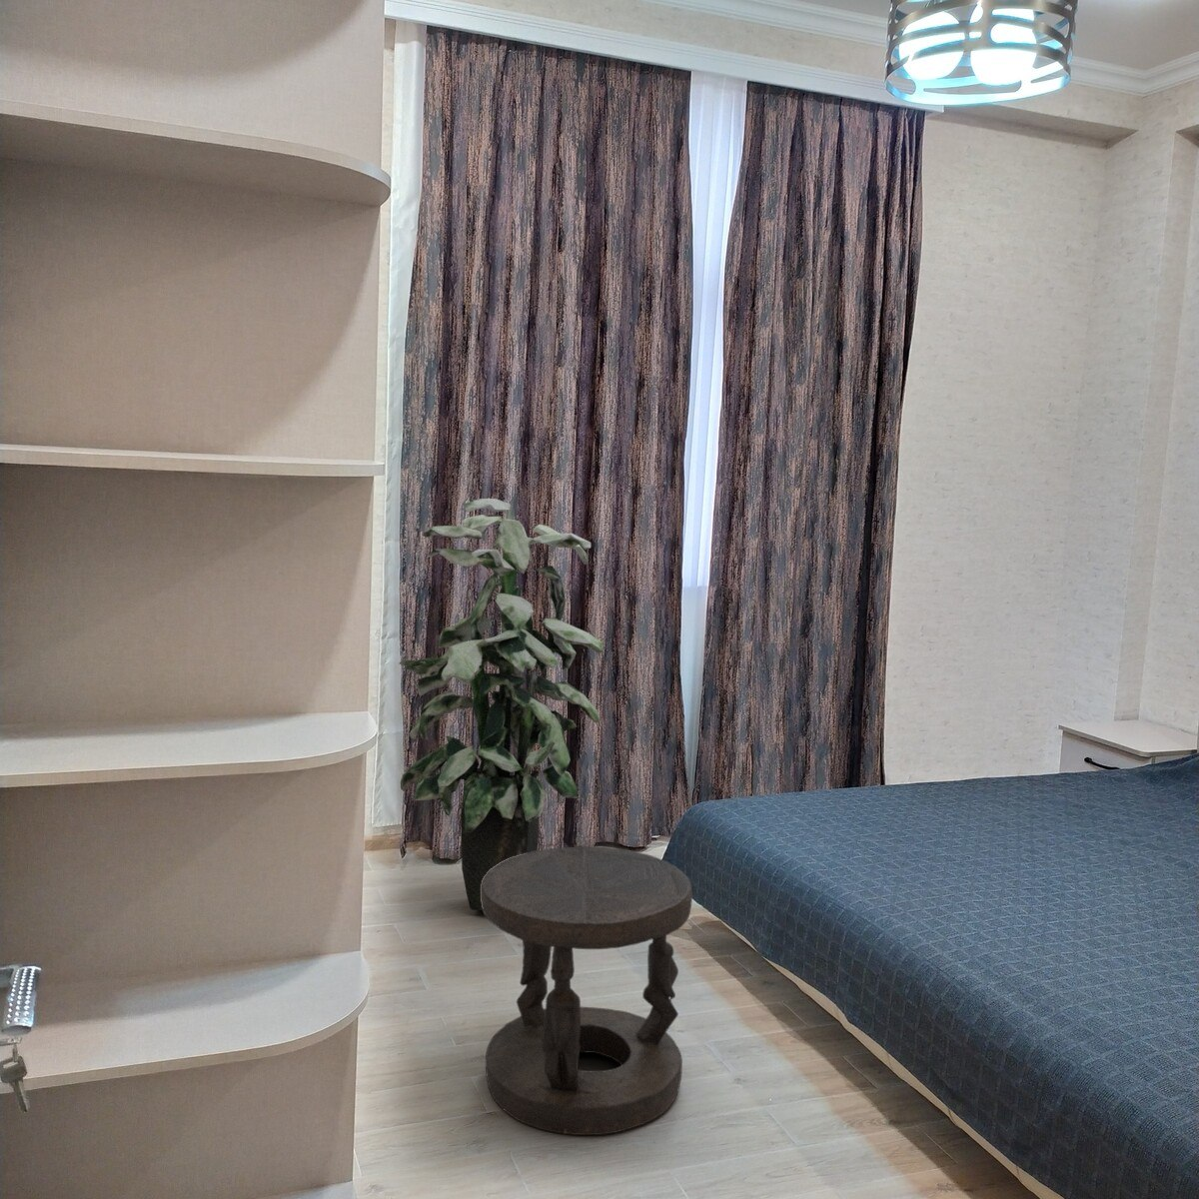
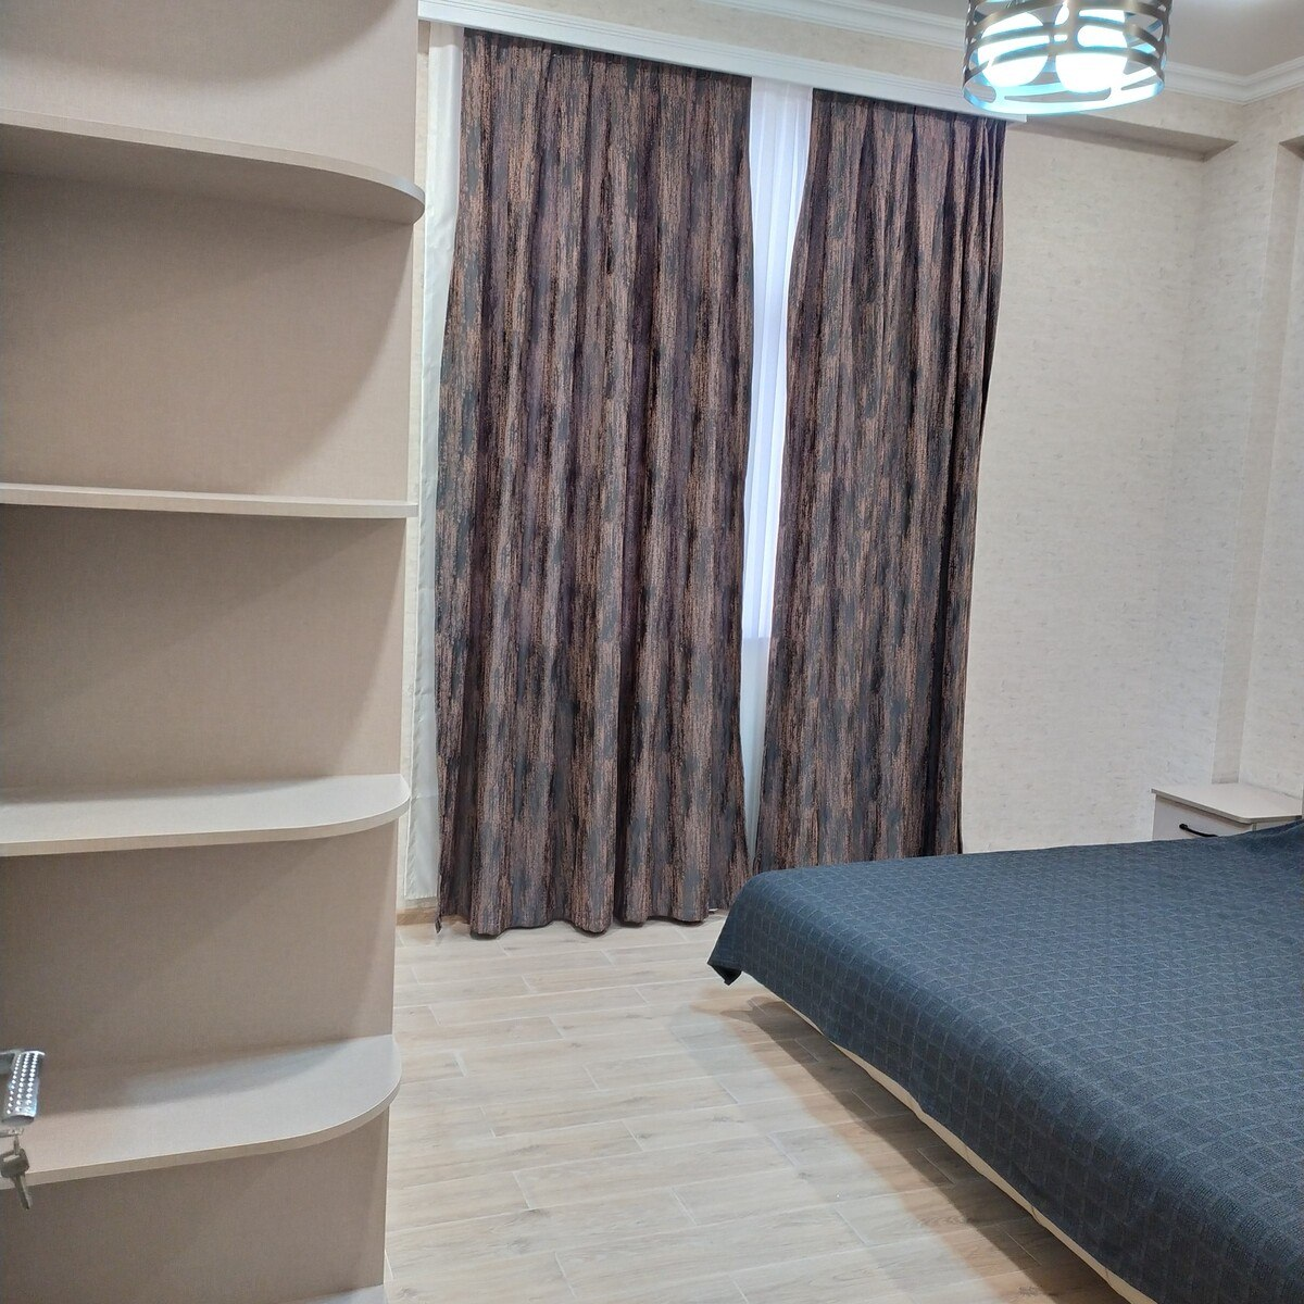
- stool (572, 976)
- indoor plant (494, 704)
